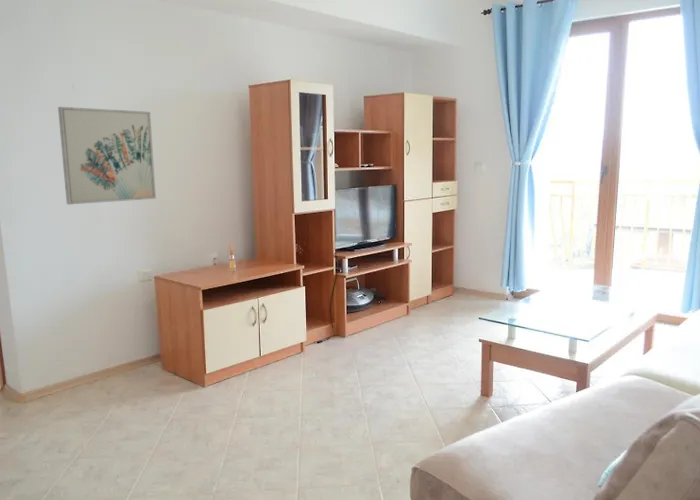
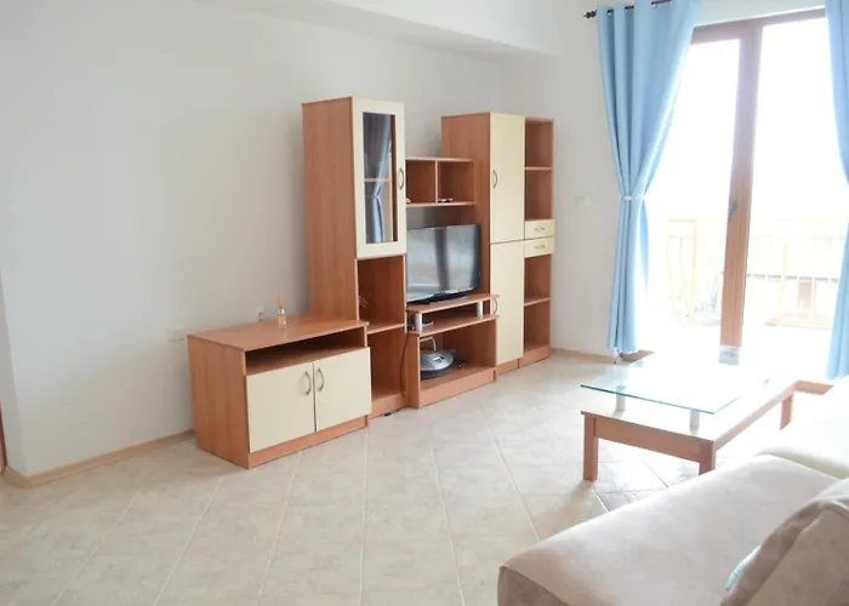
- wall art (110, 156)
